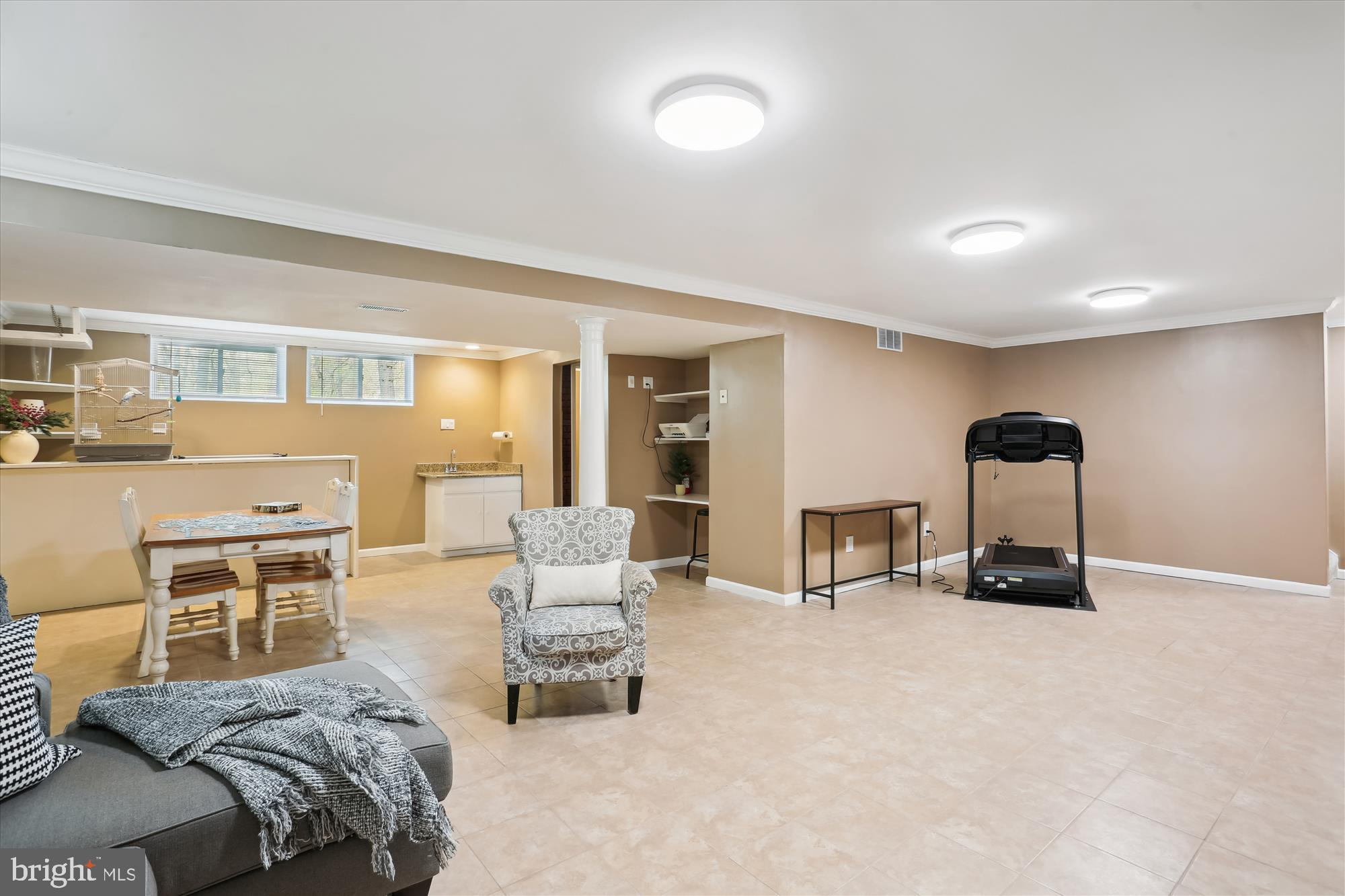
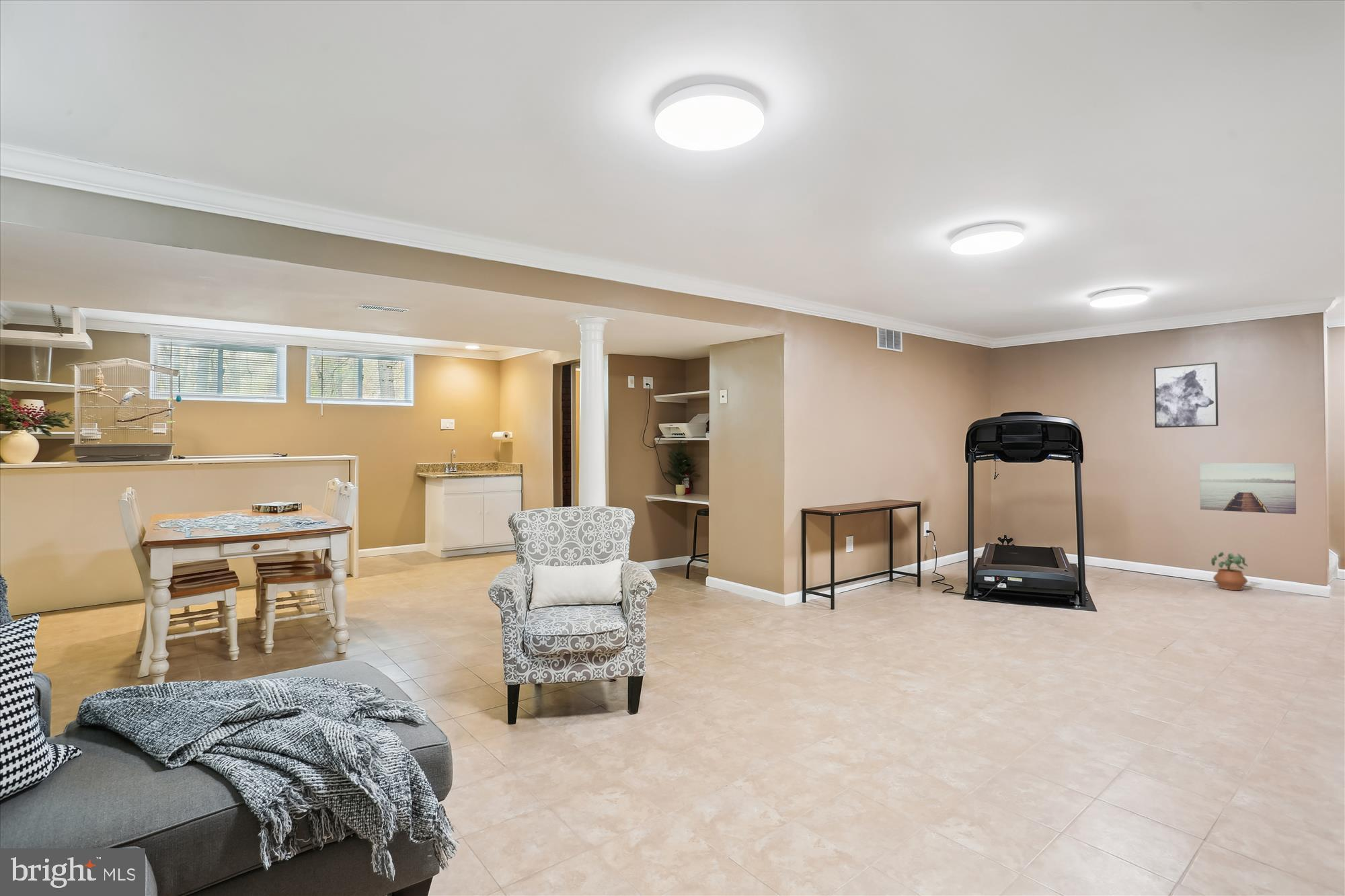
+ wall art (1185, 396)
+ wall art (1245, 487)
+ potted plant (1230, 569)
